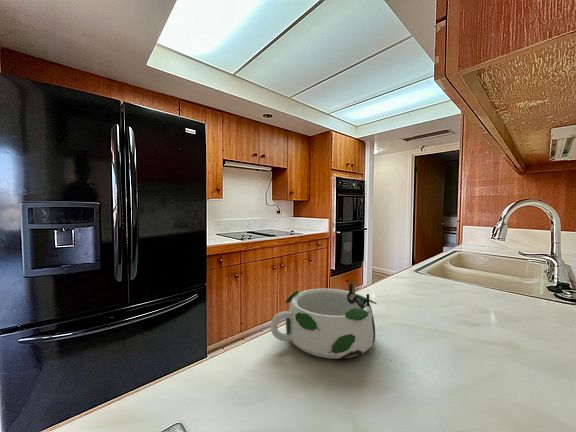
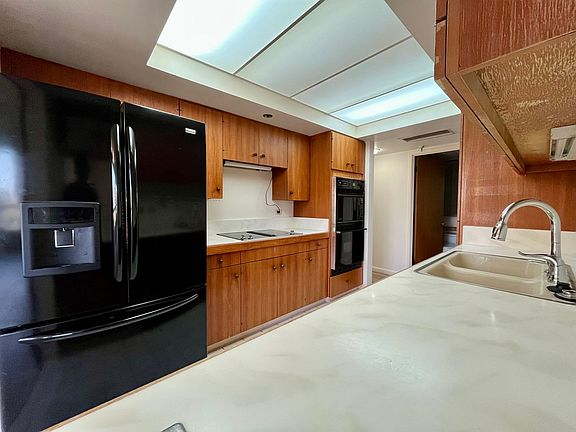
- bowl (324, 314)
